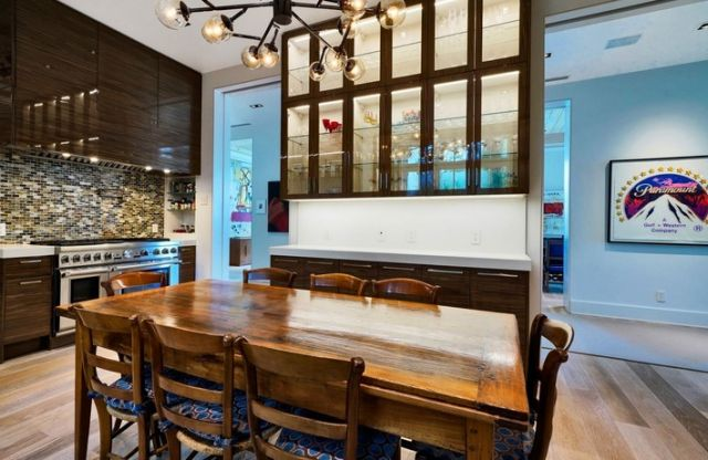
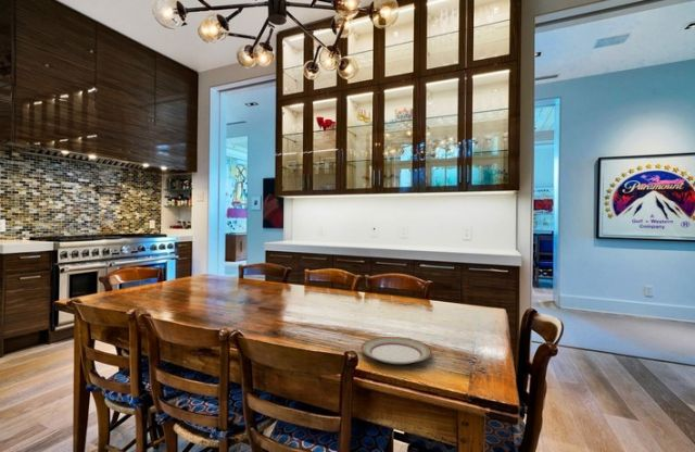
+ plate (395, 351)
